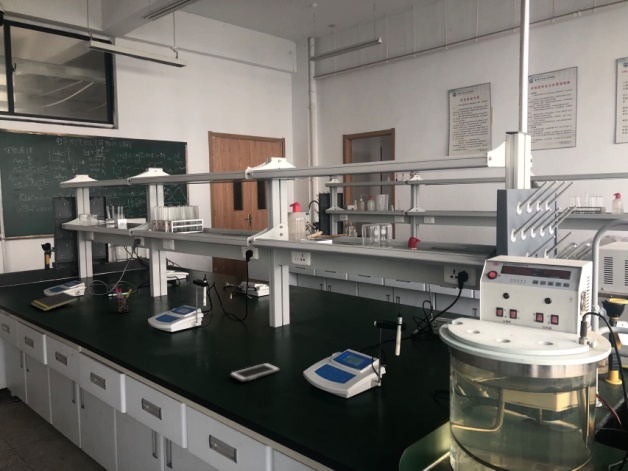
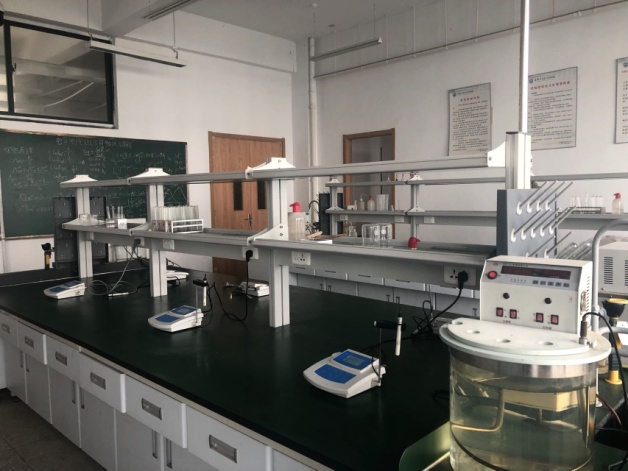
- pen holder (121, 299)
- notepad (54, 300)
- cell phone (255, 372)
